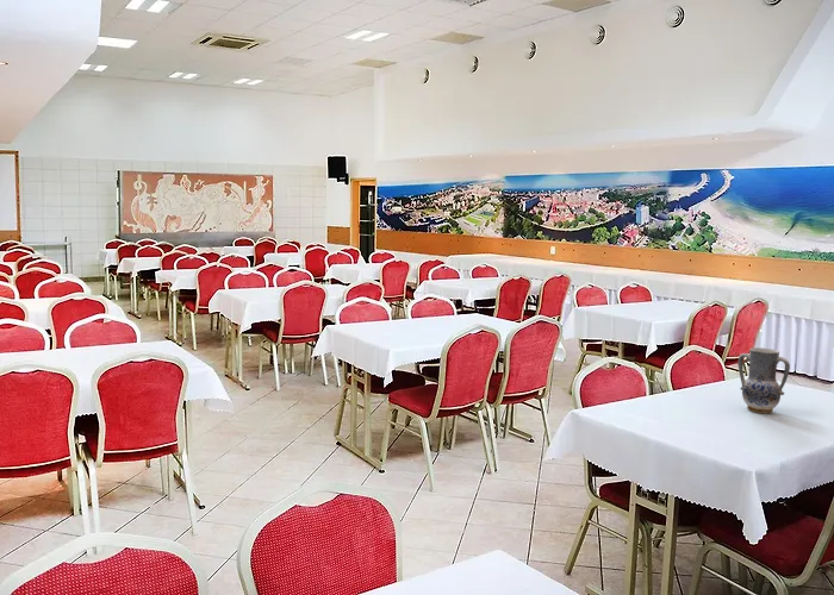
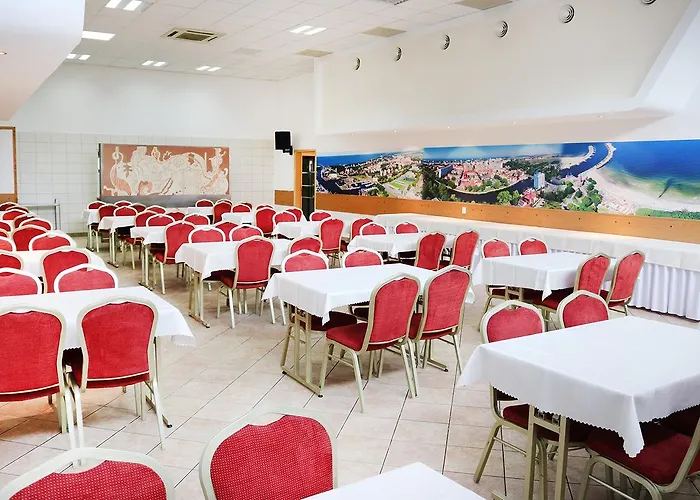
- vase (761, 380)
